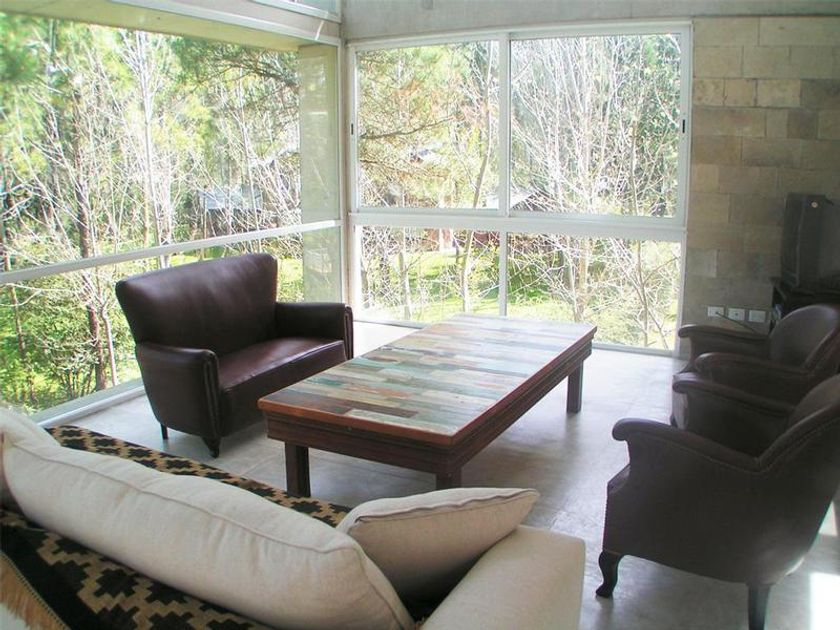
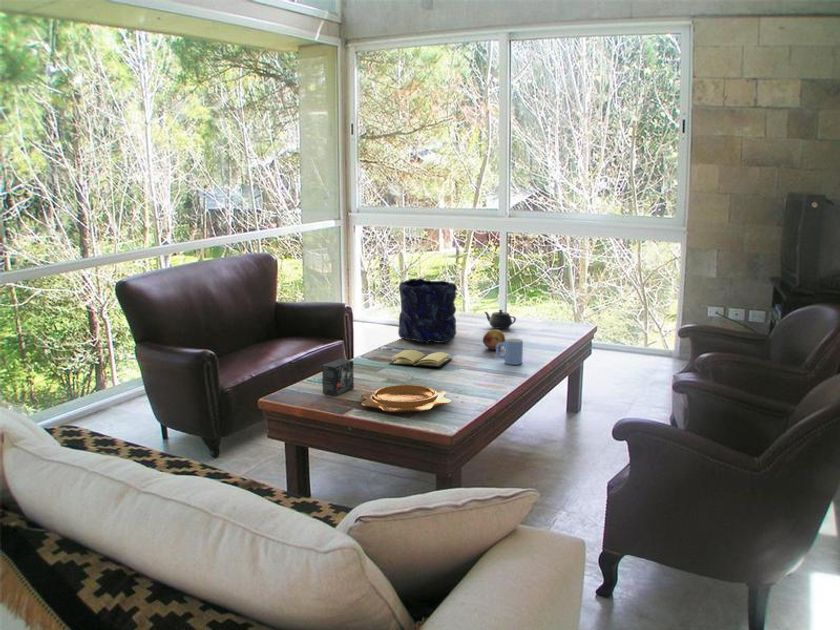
+ small box (338, 376)
+ book (420, 358)
+ vase (427, 310)
+ fruit (494, 338)
+ decorative bowl (405, 398)
+ mug (509, 351)
+ teapot (499, 318)
